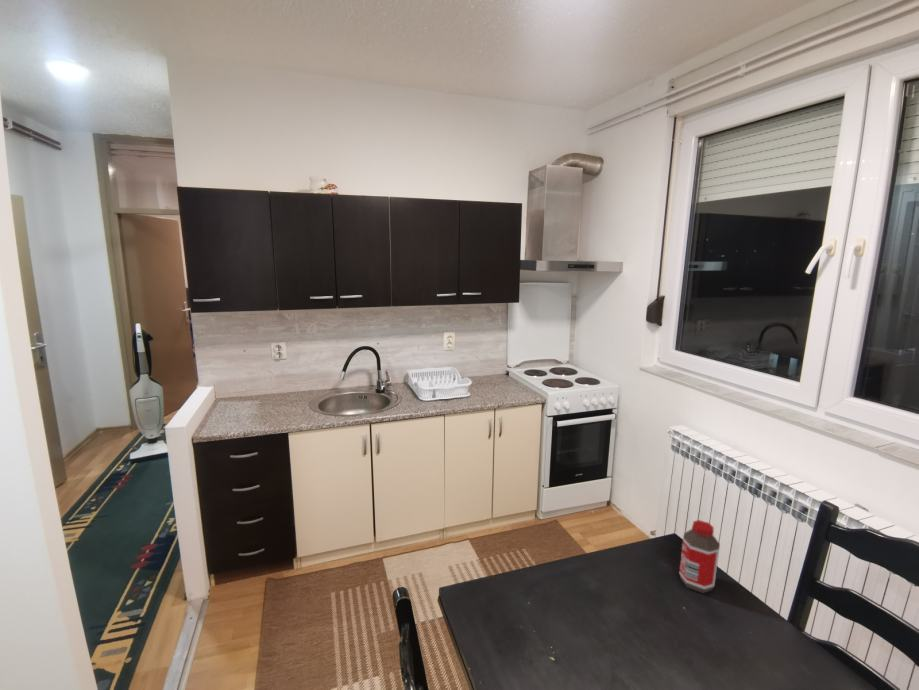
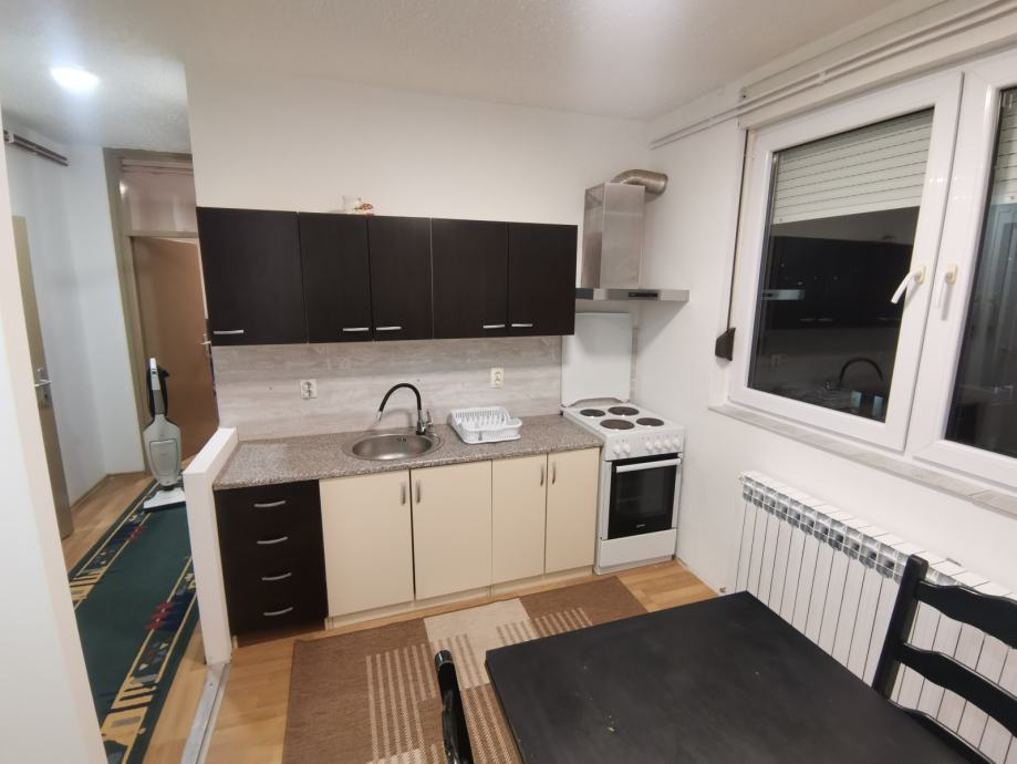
- bottle (699, 554)
